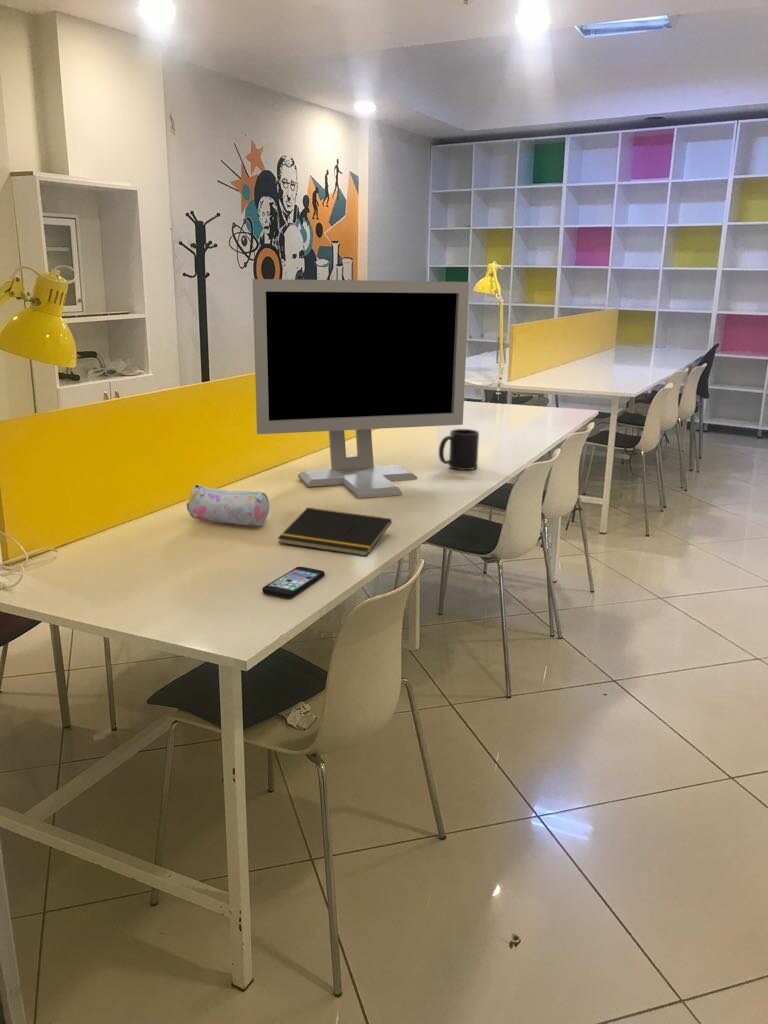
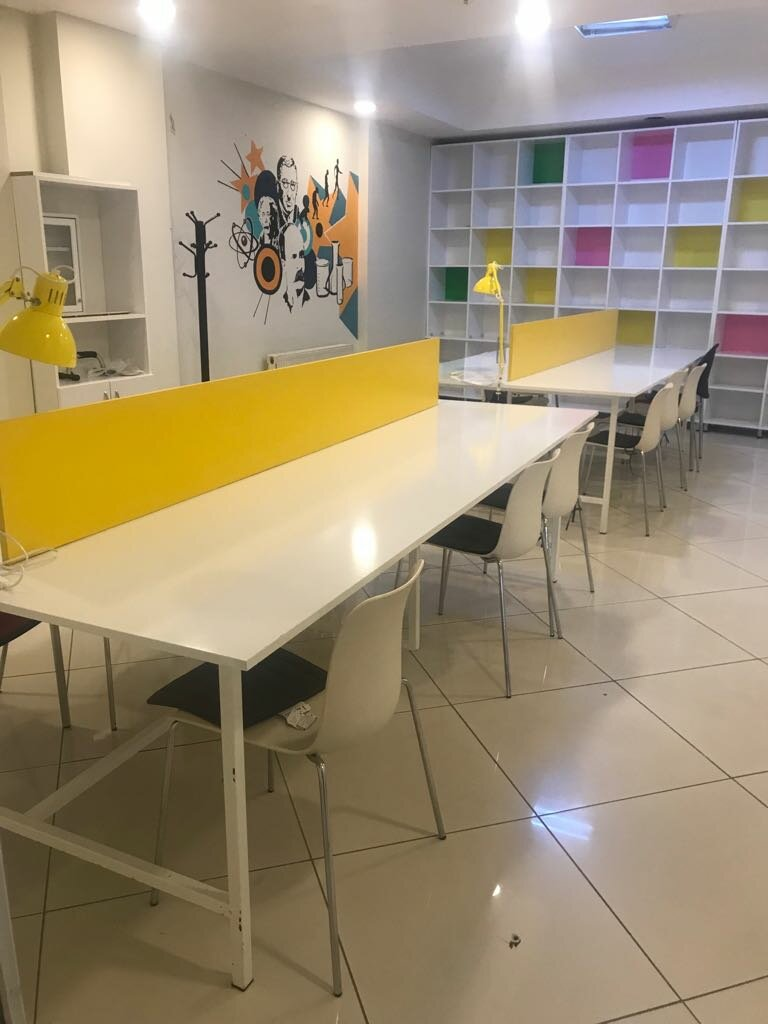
- pencil case (228, 504)
- smartphone (294, 581)
- monitor (363, 384)
- notepad (335, 530)
- mug (459, 450)
